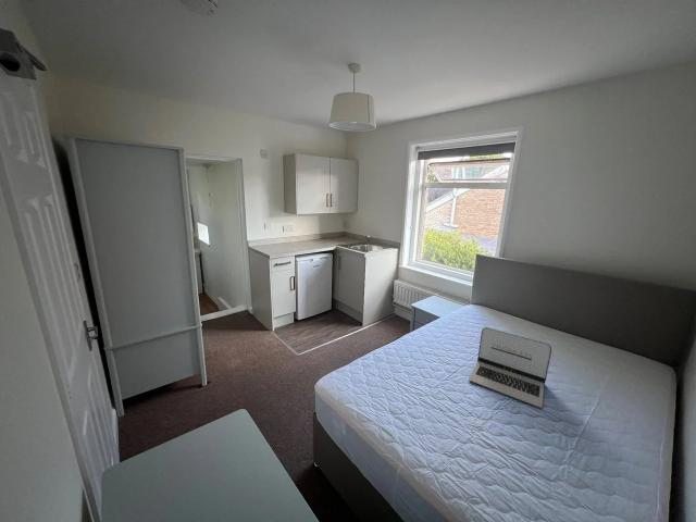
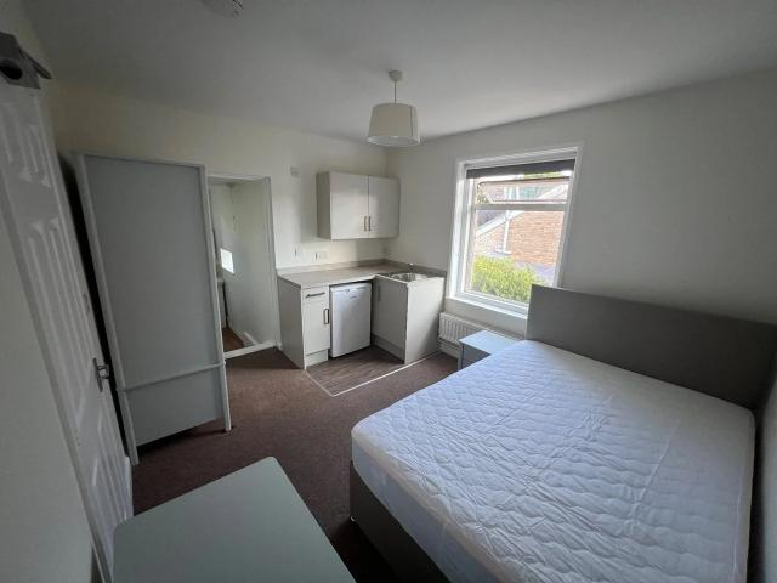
- laptop (509, 362)
